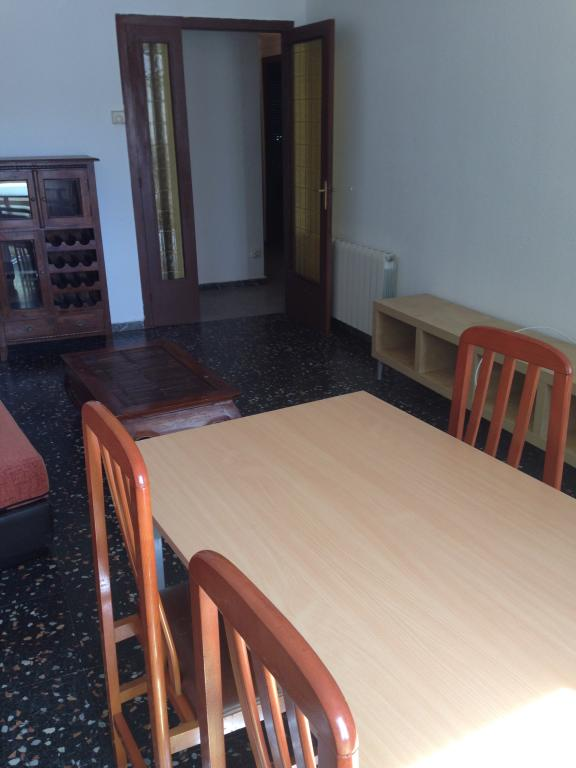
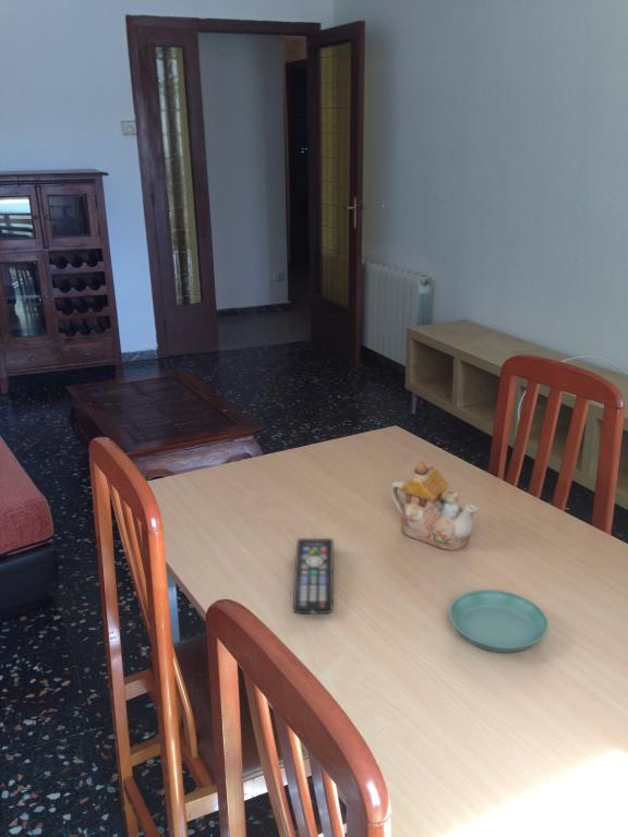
+ teapot (435, 498)
+ saucer (497, 623)
+ remote control (314, 571)
